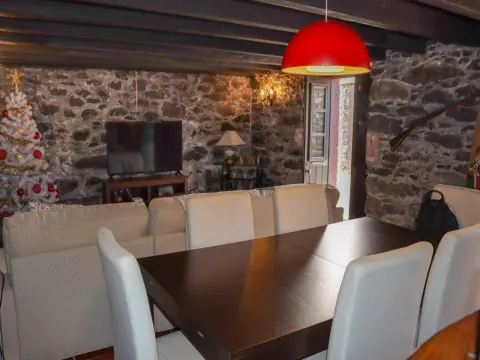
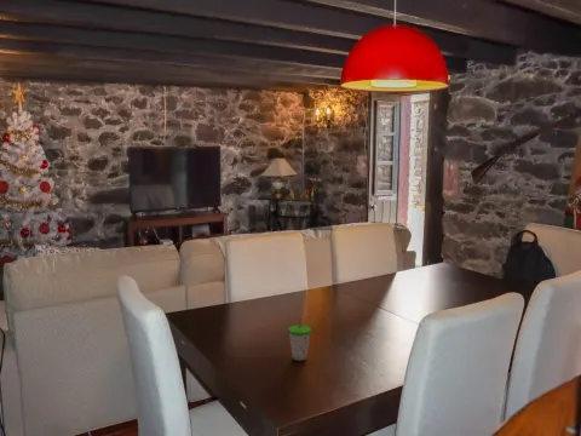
+ cup (299, 337)
